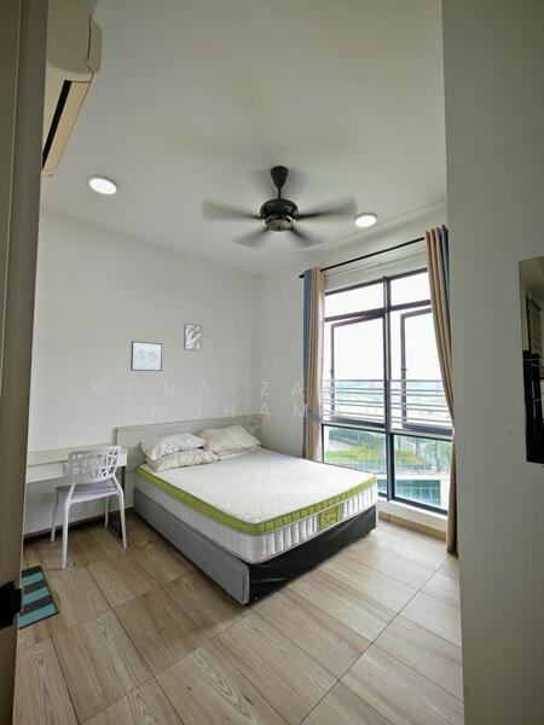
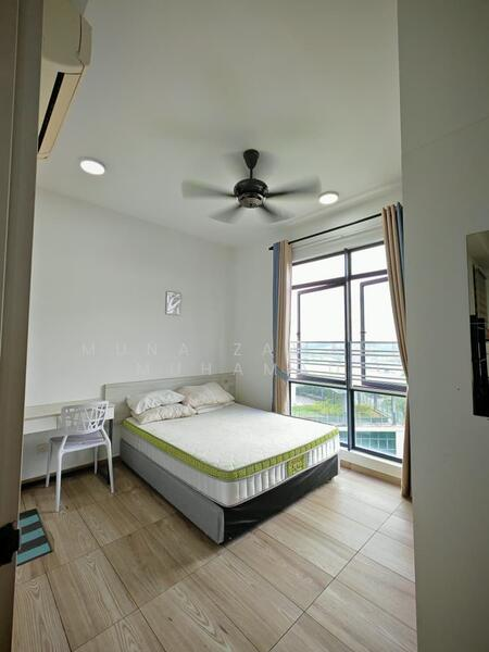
- wall art (146, 356)
